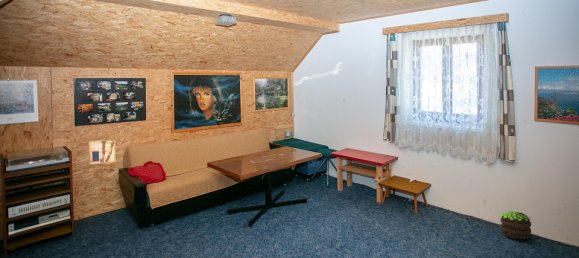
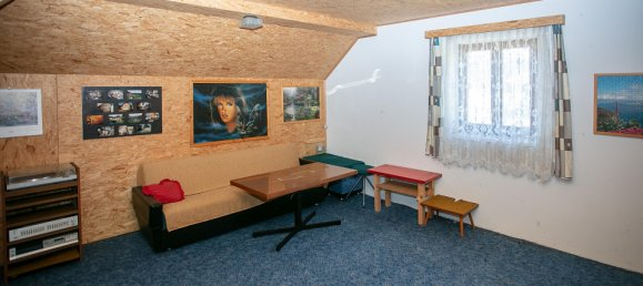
- potted plant (515, 223)
- wall art (102, 151)
